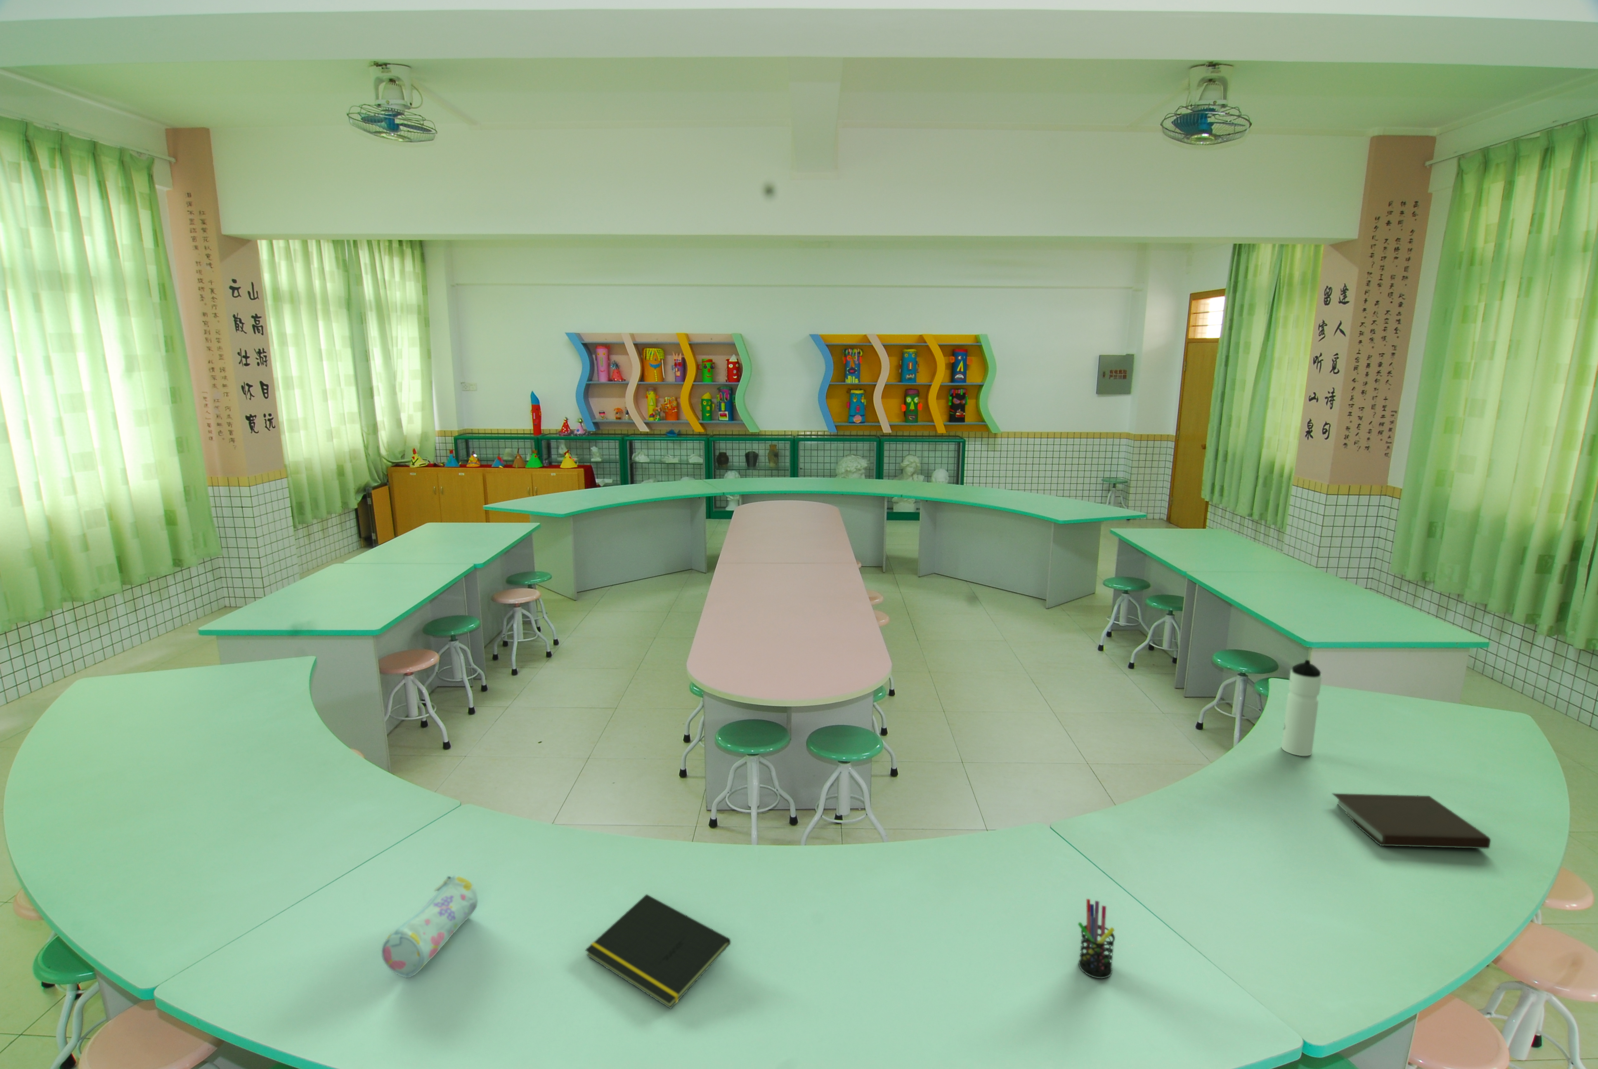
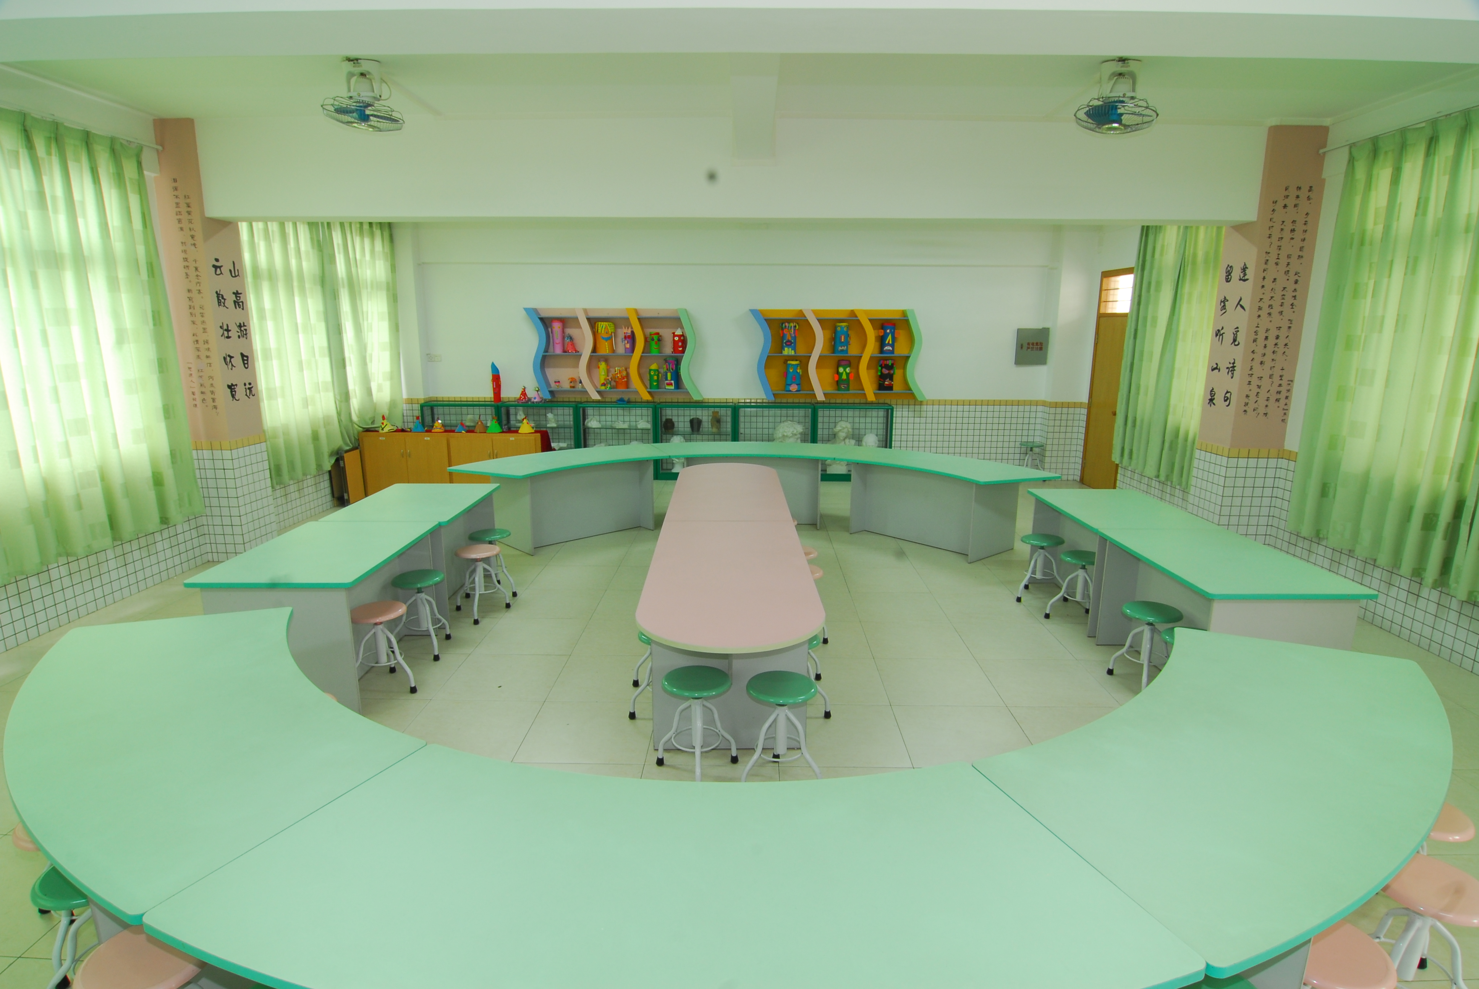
- pencil case (432, 923)
- notebook (1407, 820)
- water bottle (1302, 705)
- pen holder (1093, 938)
- notepad (658, 946)
